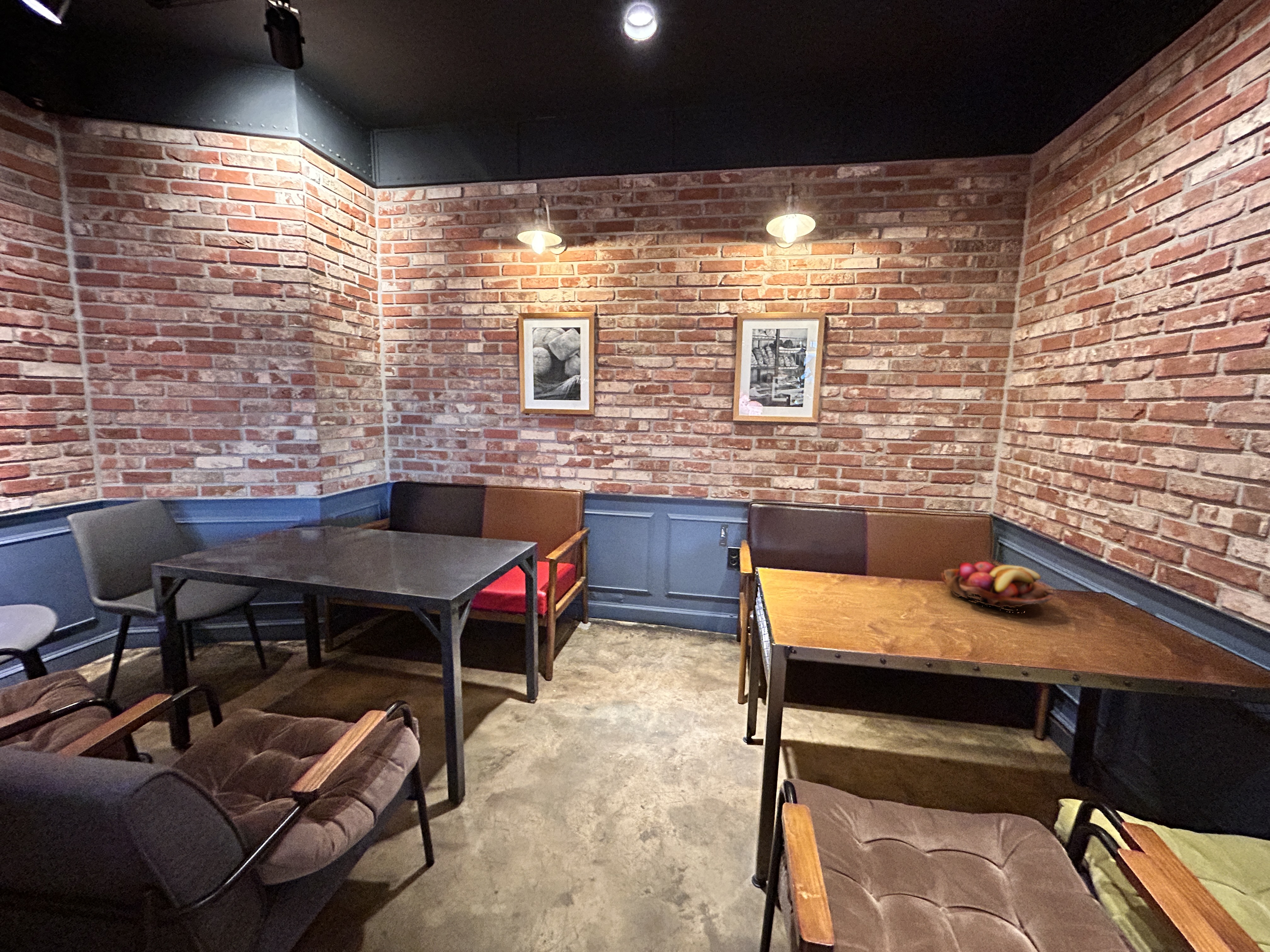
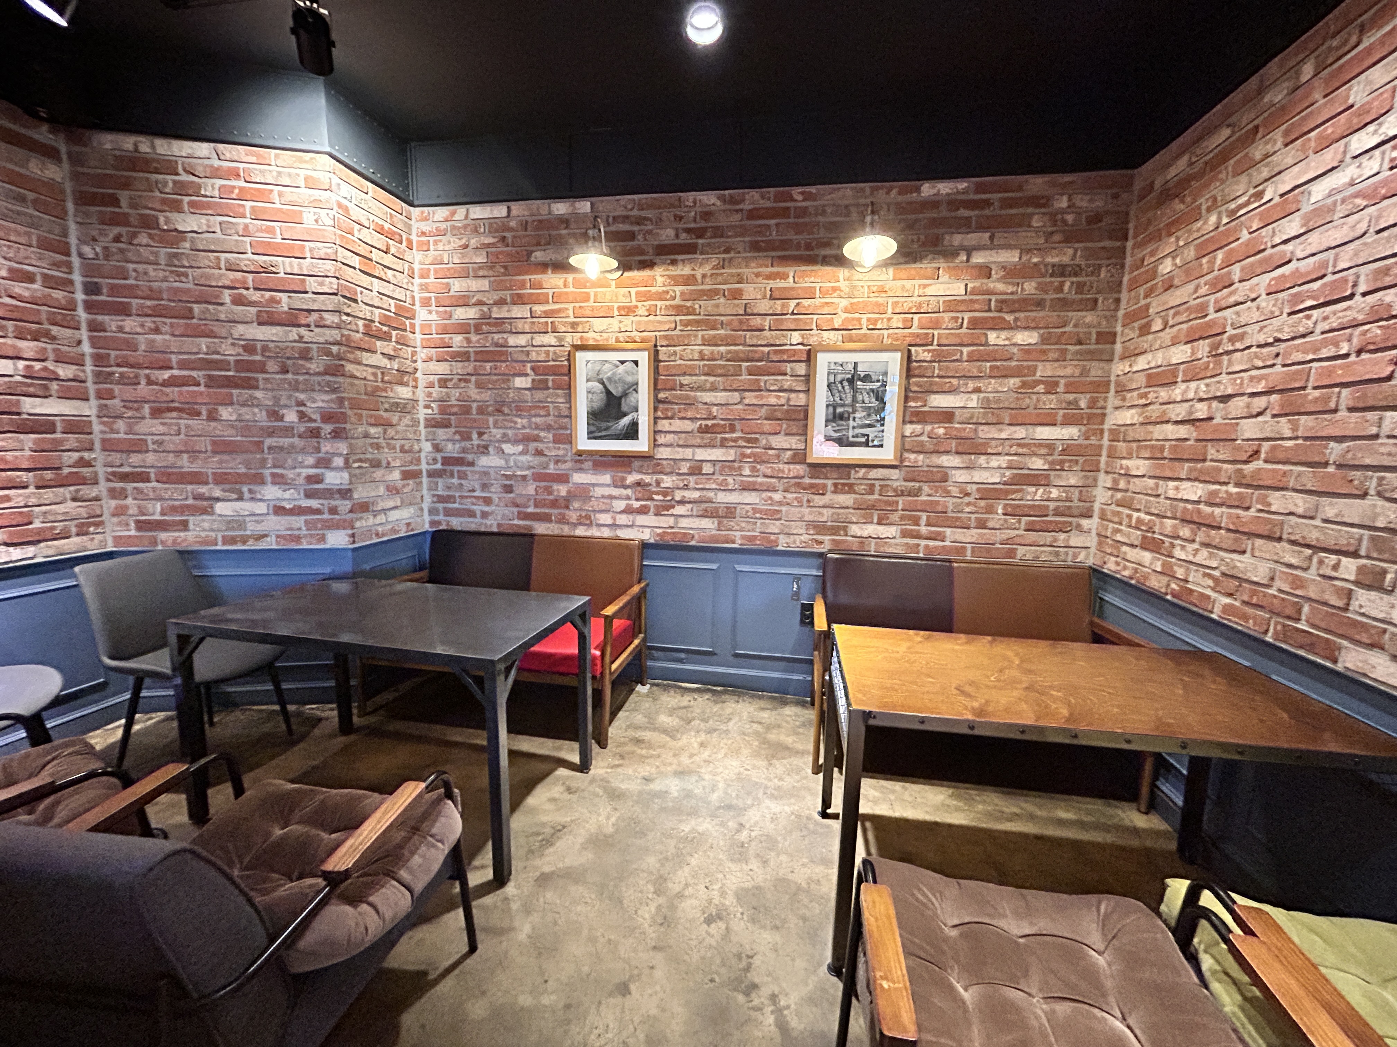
- fruit basket (995, 583)
